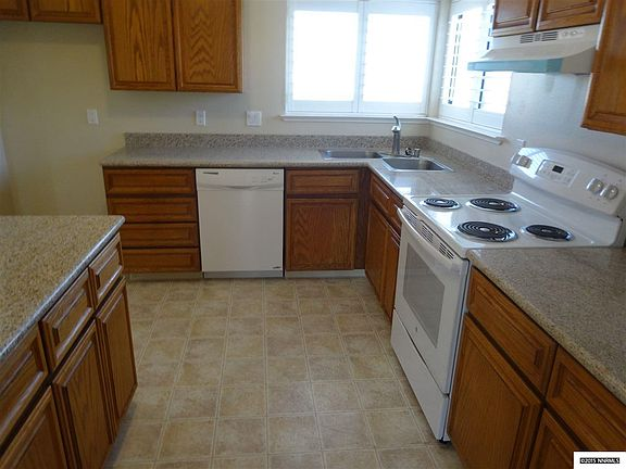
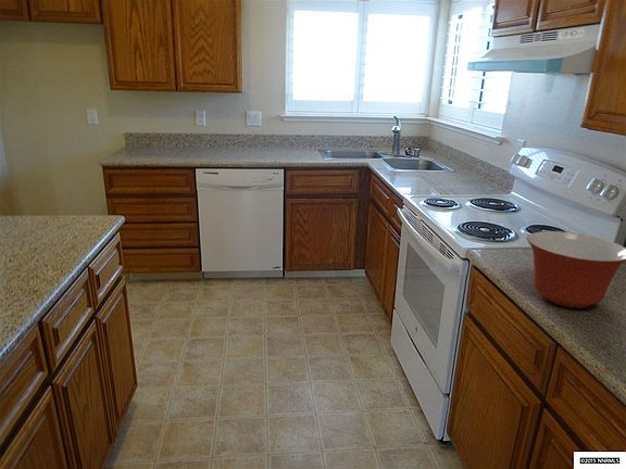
+ mixing bowl (571, 271)
